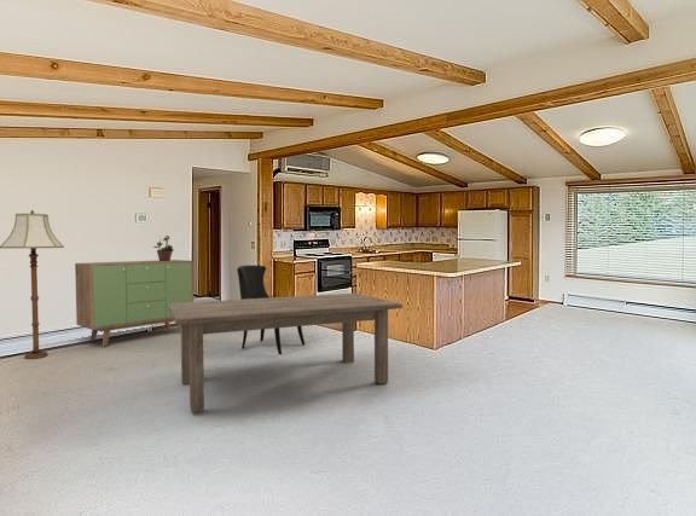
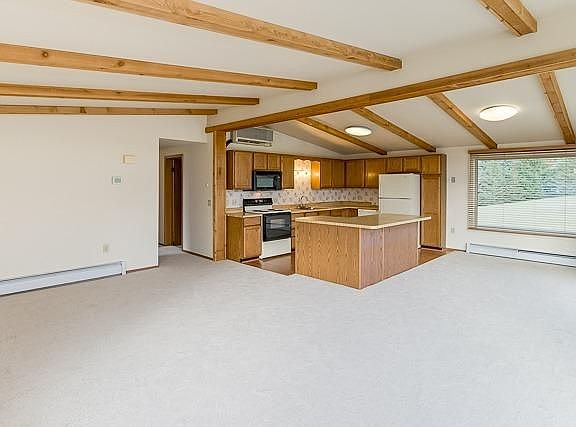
- potted plant (164, 247)
- sideboard (138, 298)
- dining chair (268, 297)
- floor lamp (34, 283)
- dining table (284, 326)
